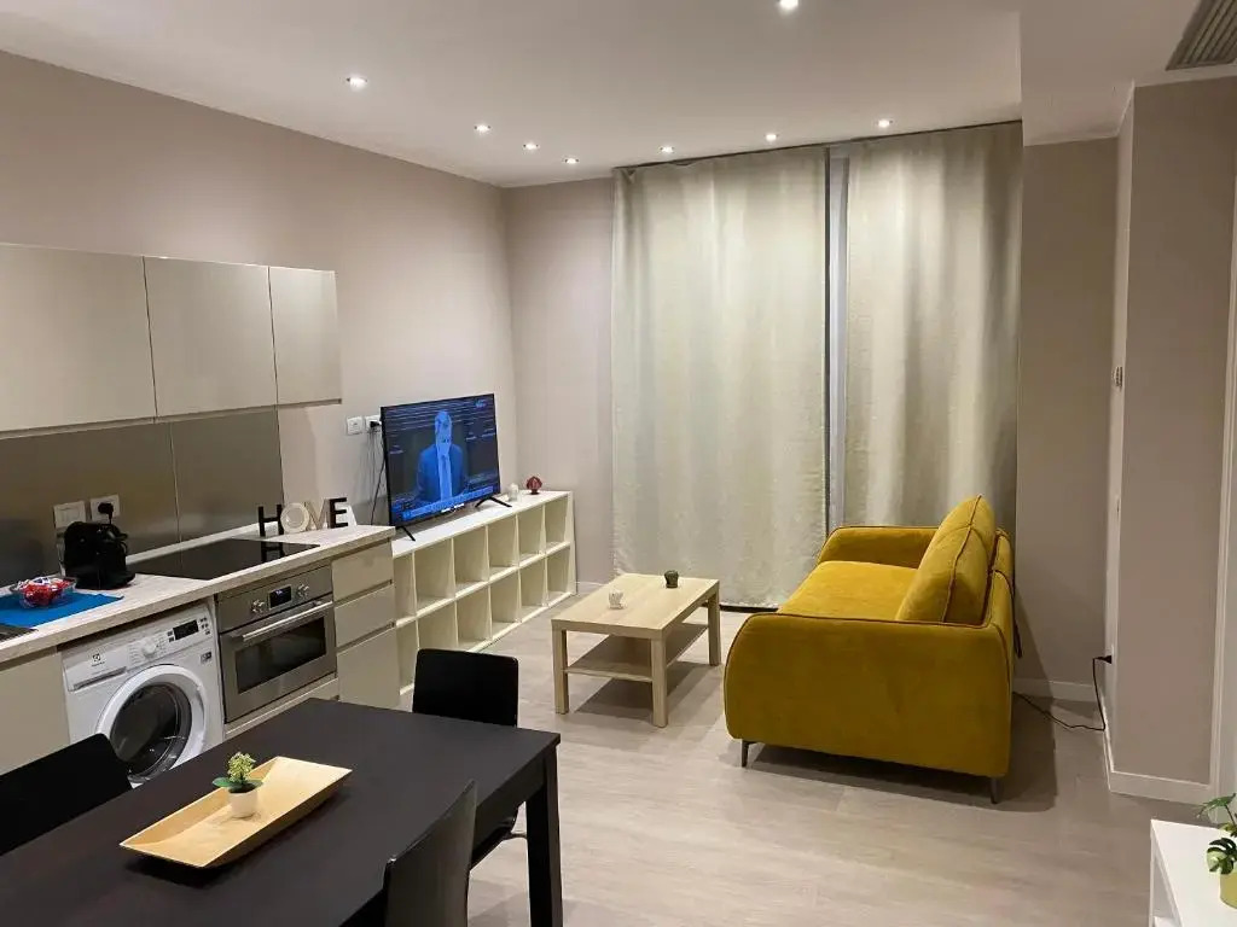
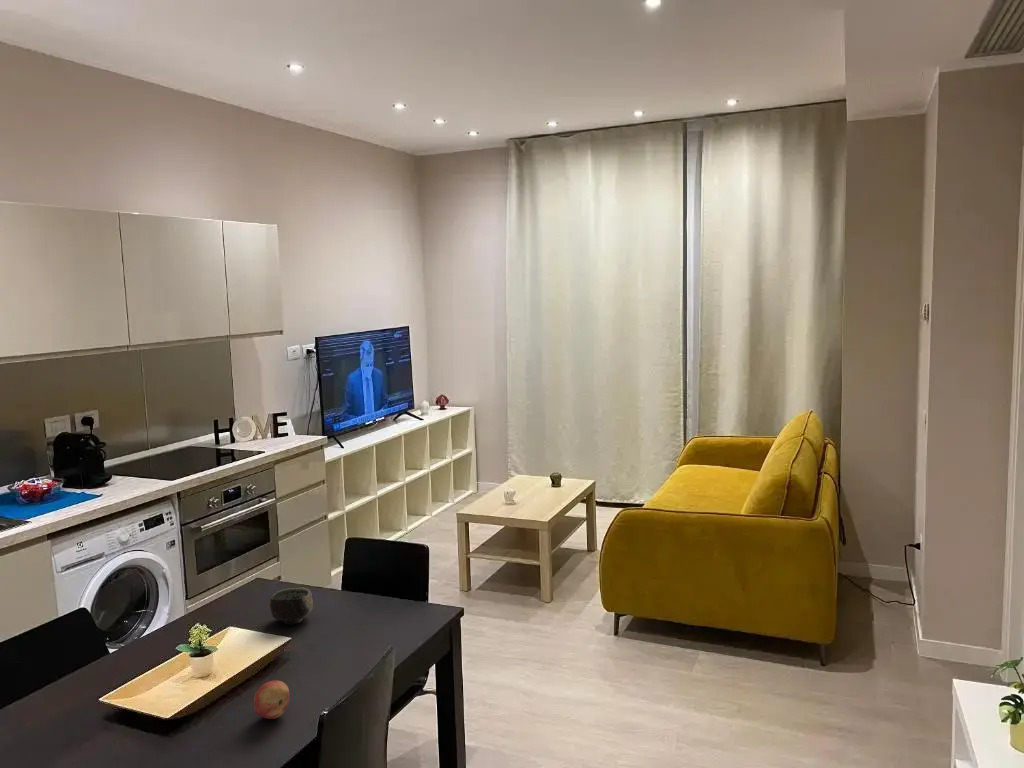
+ ceramic bowl (291, 607)
+ fruit (271, 700)
